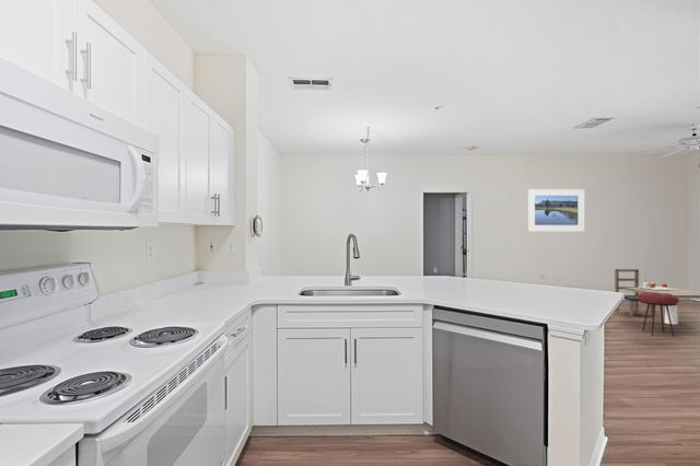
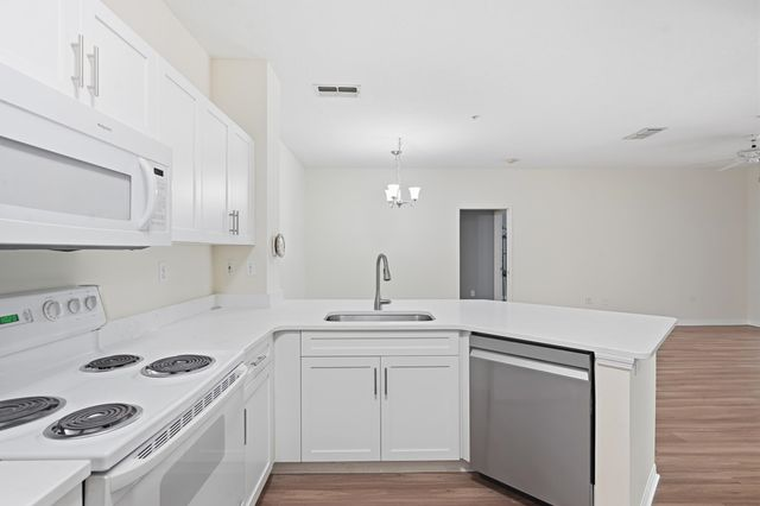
- dining table (657, 292)
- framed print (556, 210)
- stool (654, 313)
